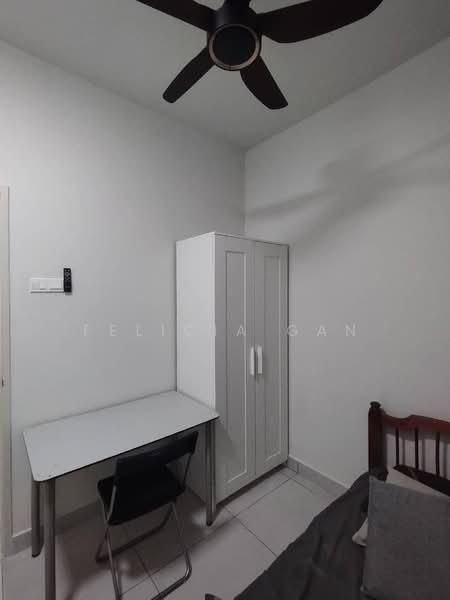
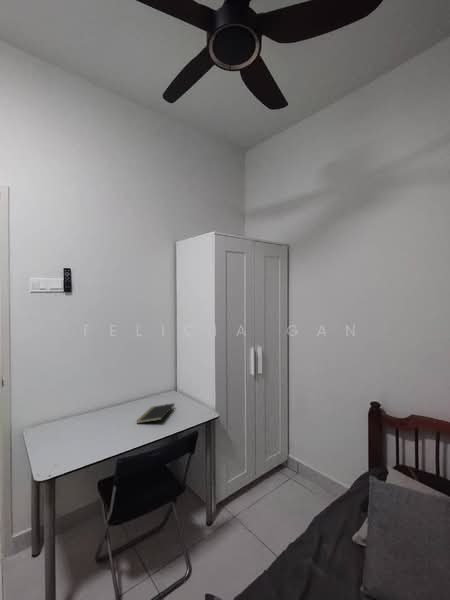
+ notepad (156, 412)
